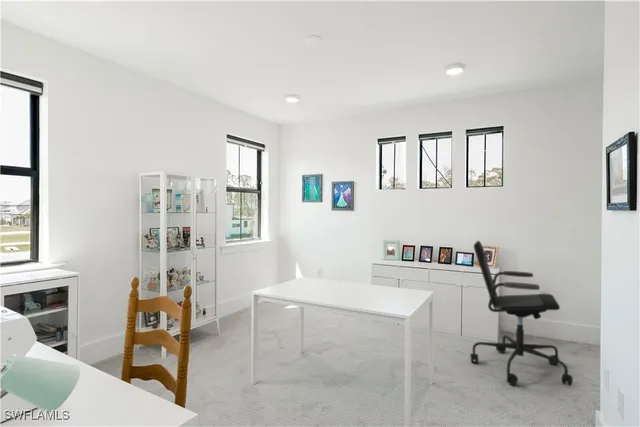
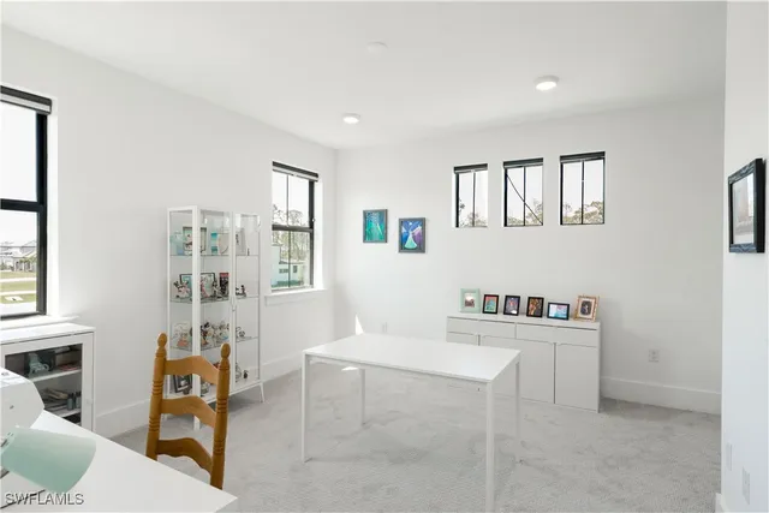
- office chair (517, 306)
